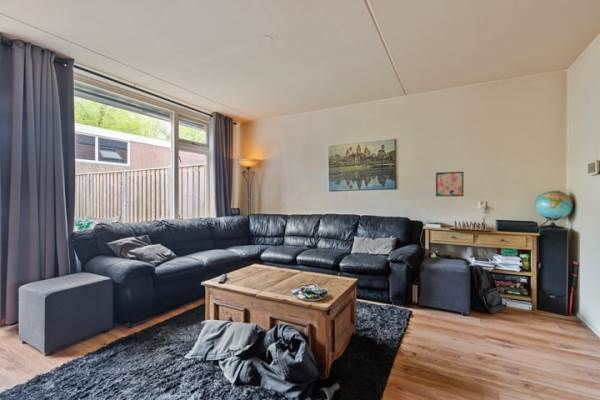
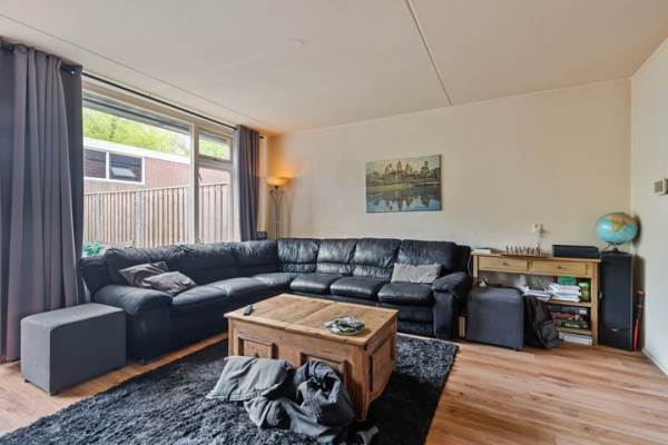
- wall art (449, 184)
